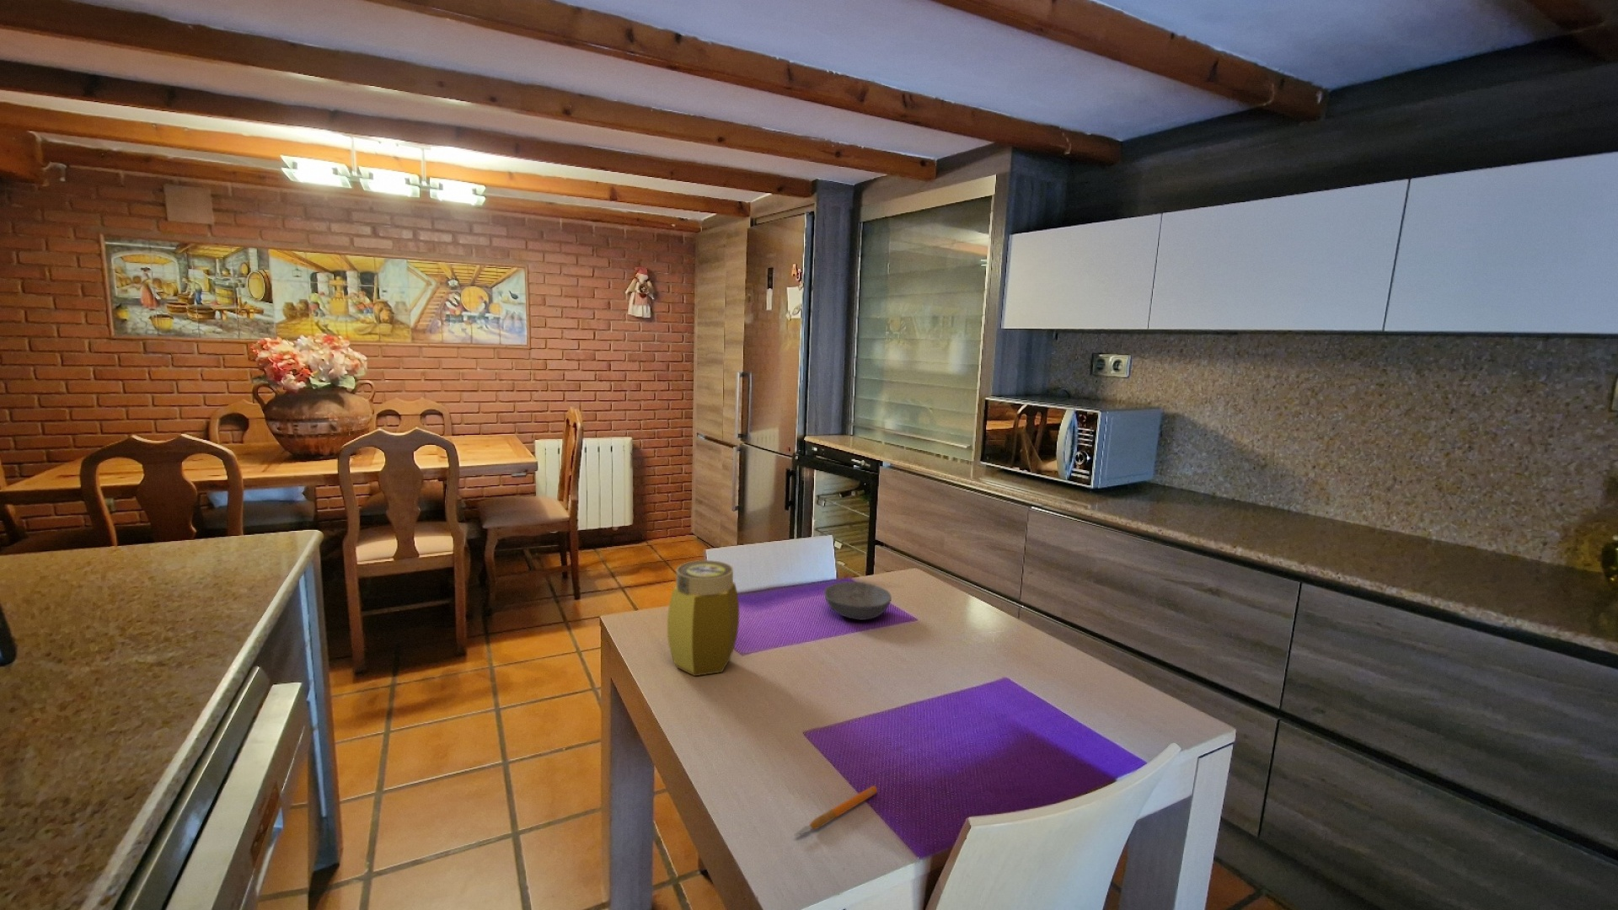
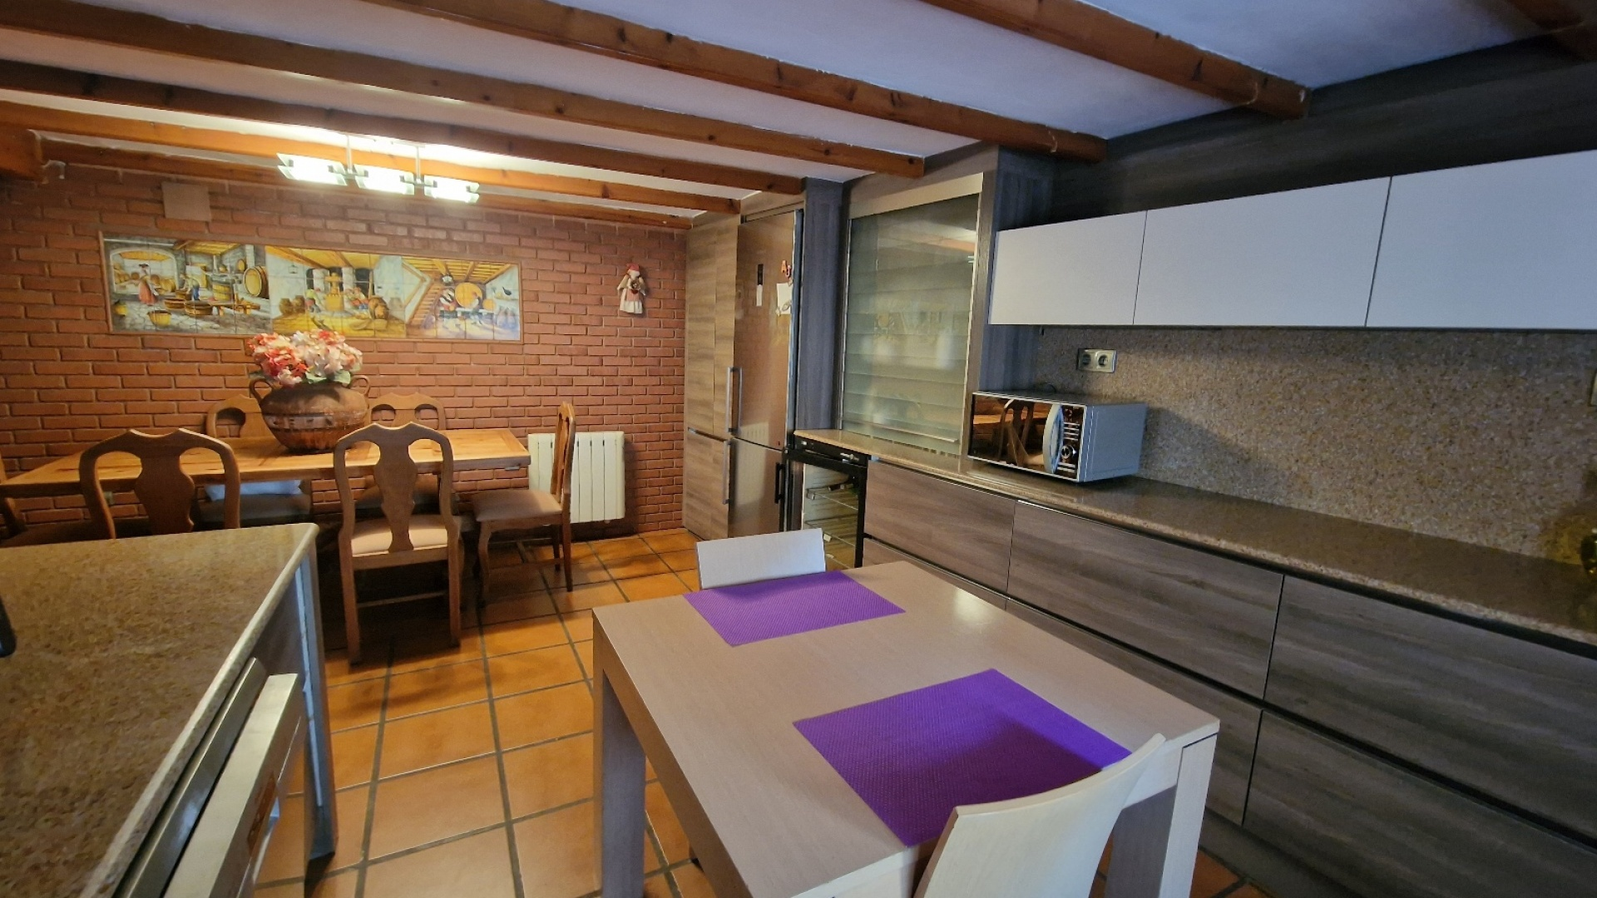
- jar (703, 616)
- bowl (857, 602)
- craft knife (837, 811)
